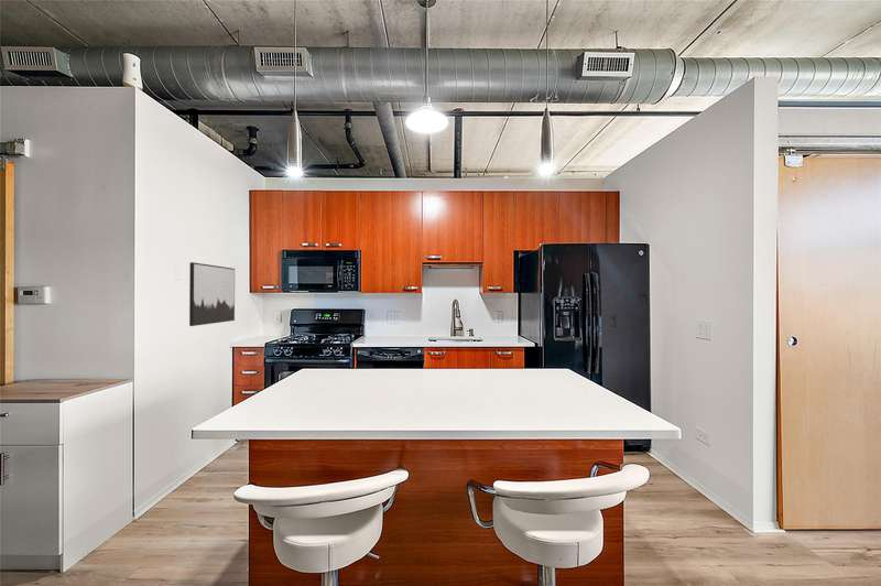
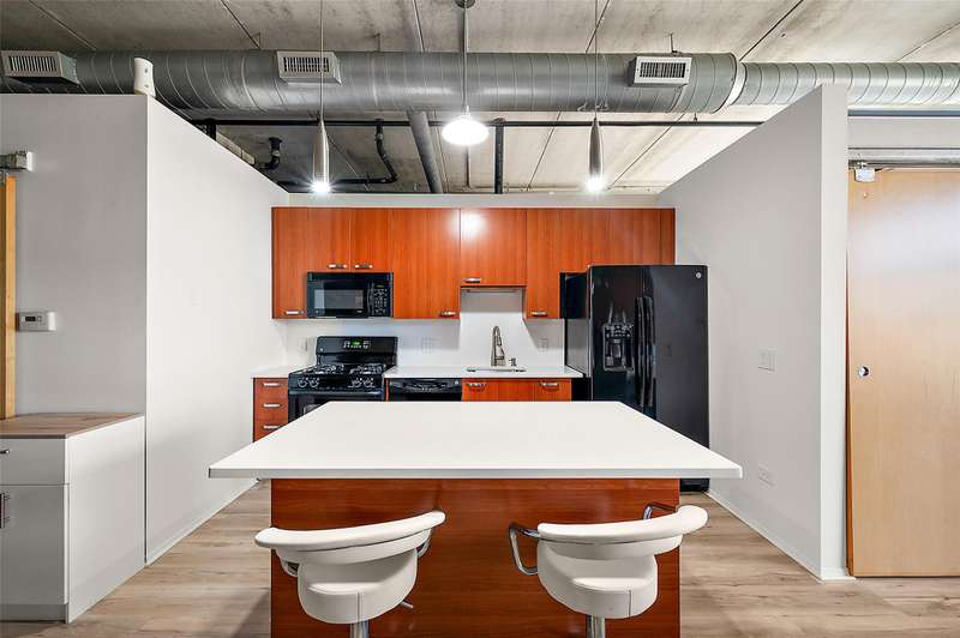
- wall art (214, 294)
